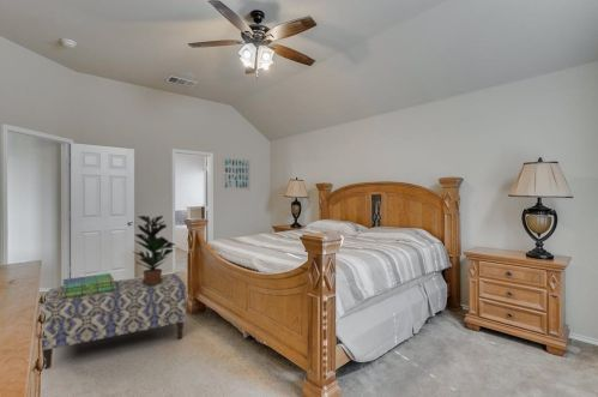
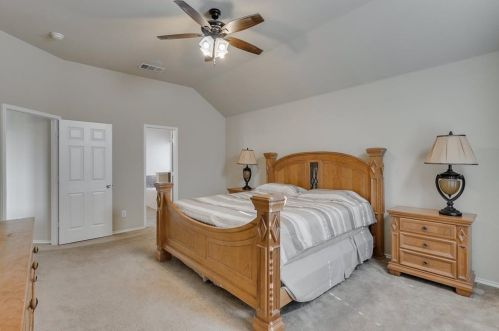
- bench (119, 314)
- wall art (236, 174)
- stack of books (87, 284)
- potted plant (156, 248)
